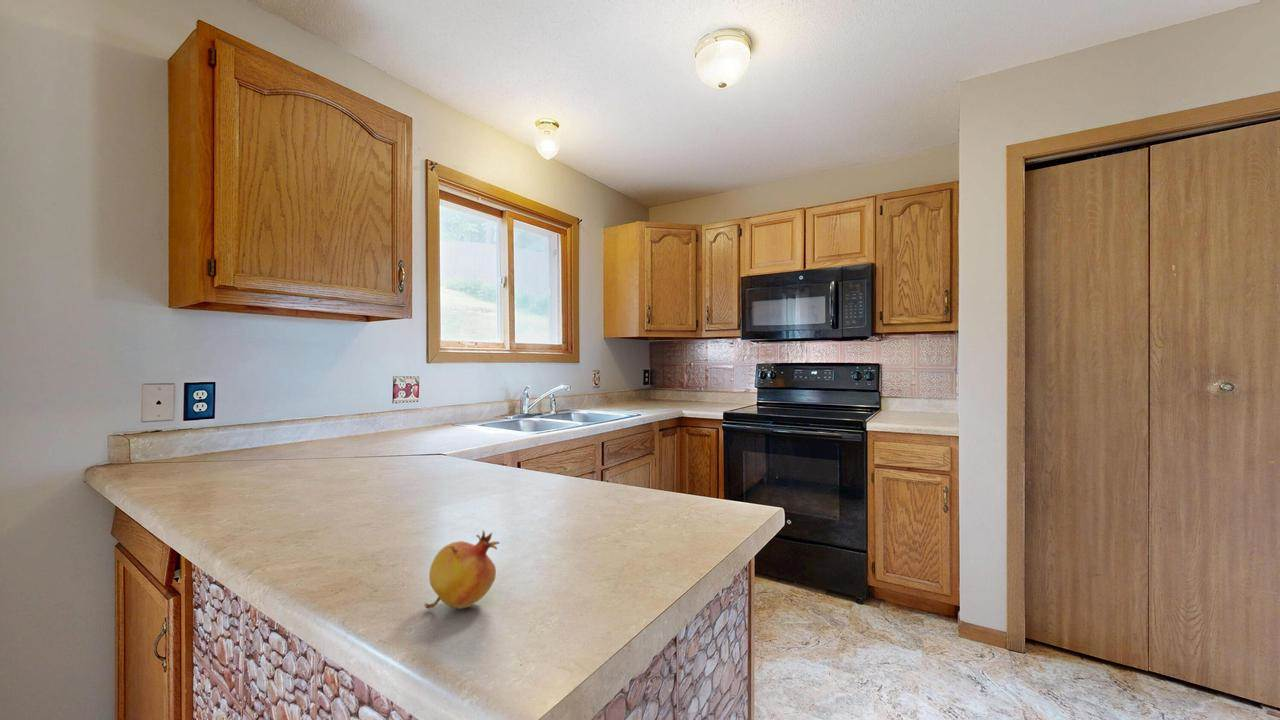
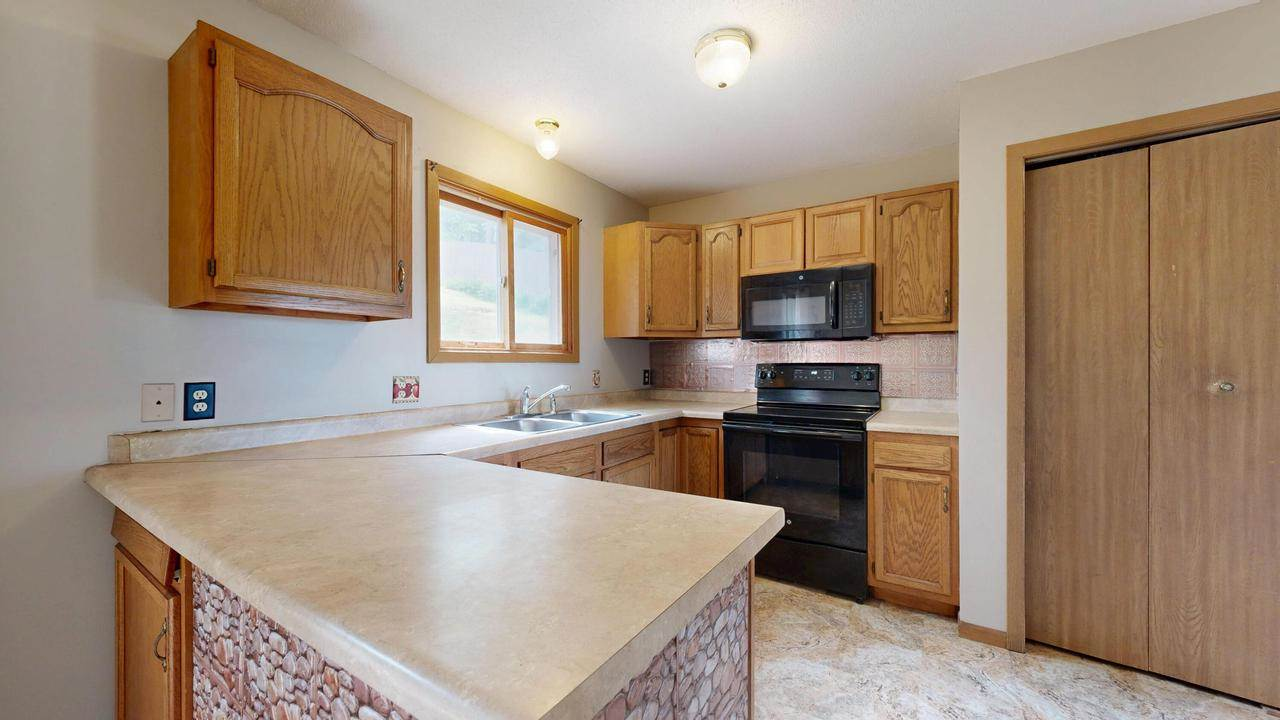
- fruit (464, 568)
